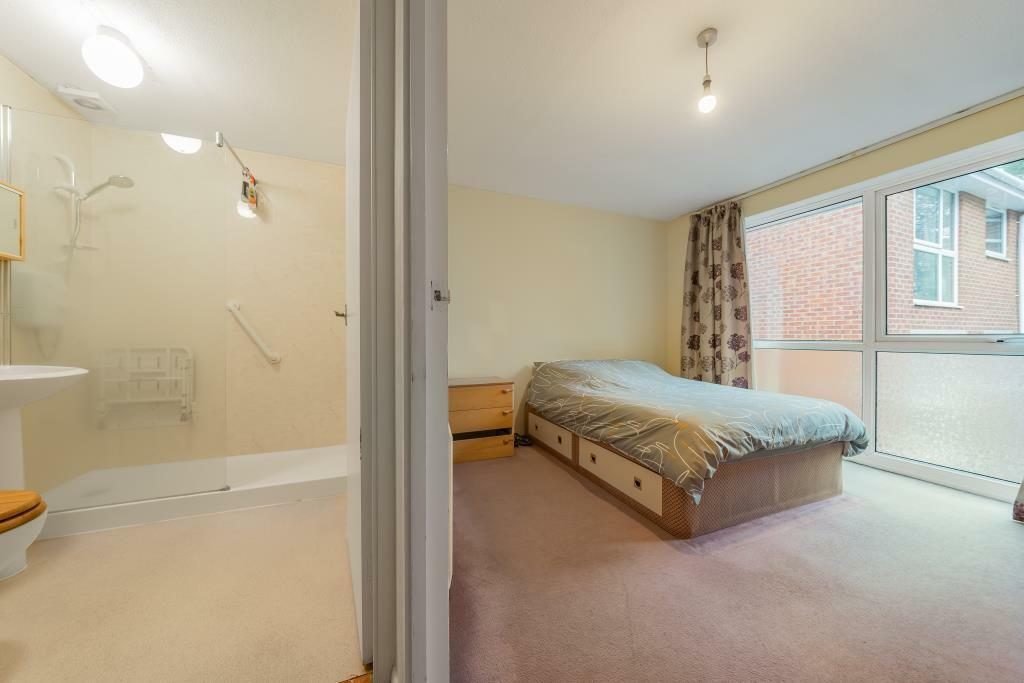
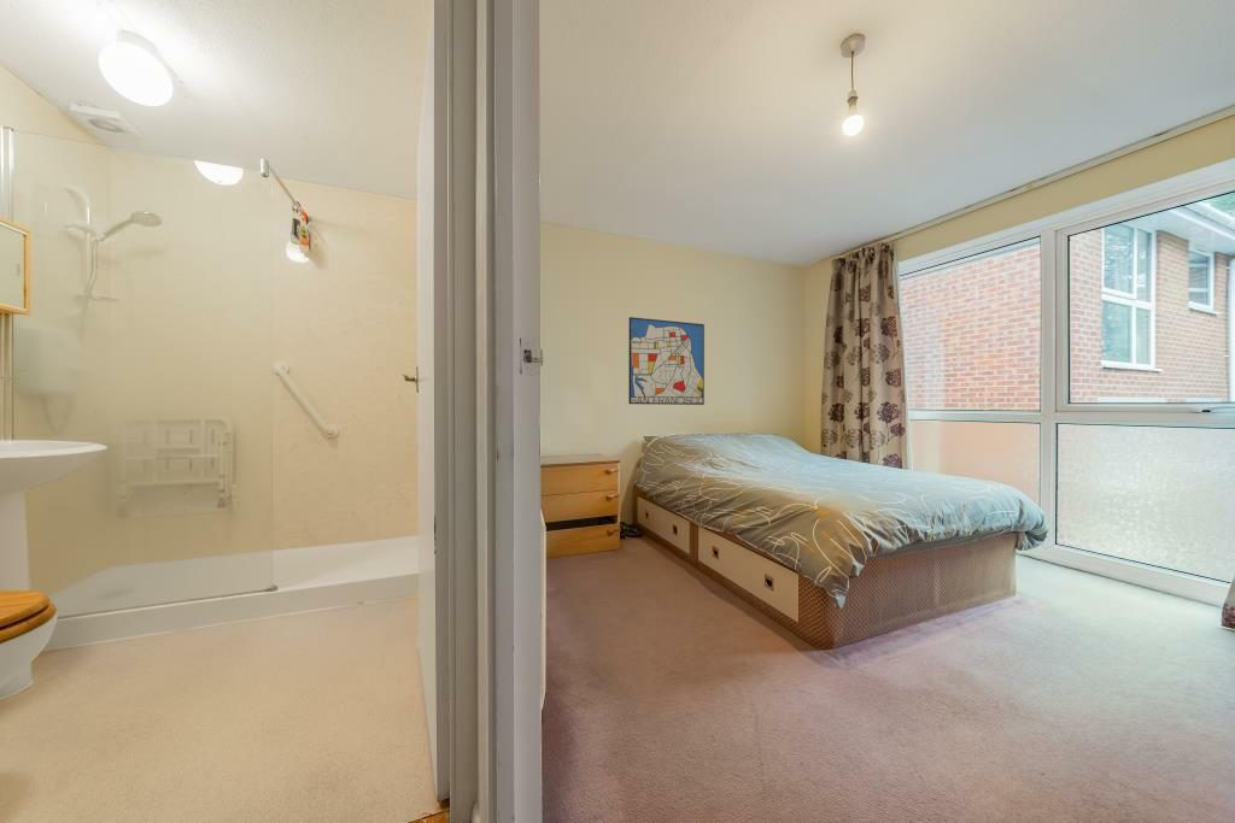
+ wall art (667, 361)
